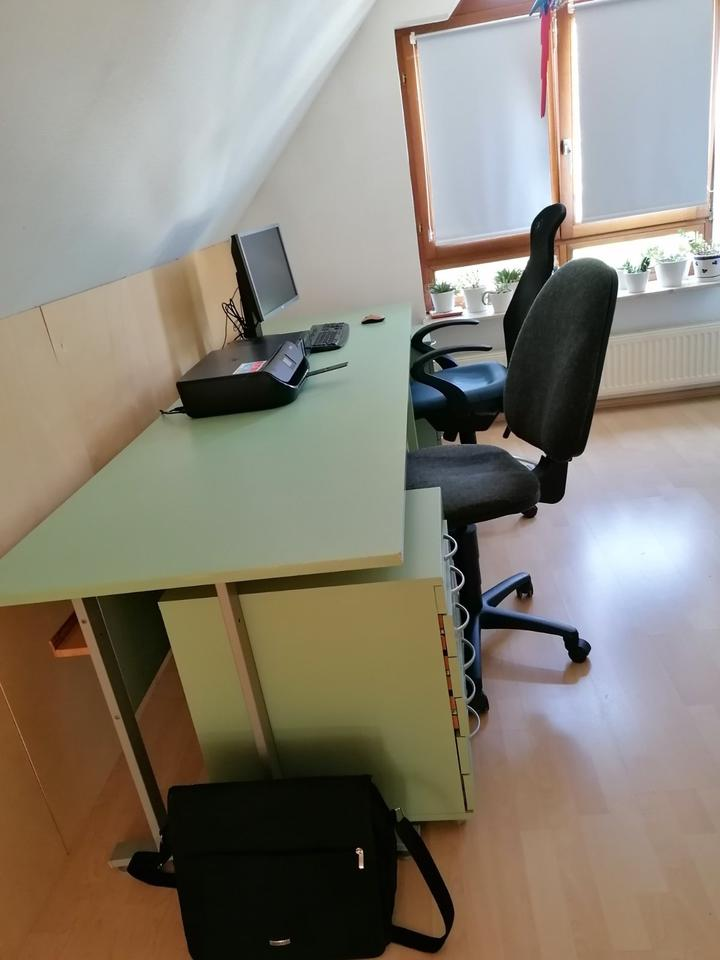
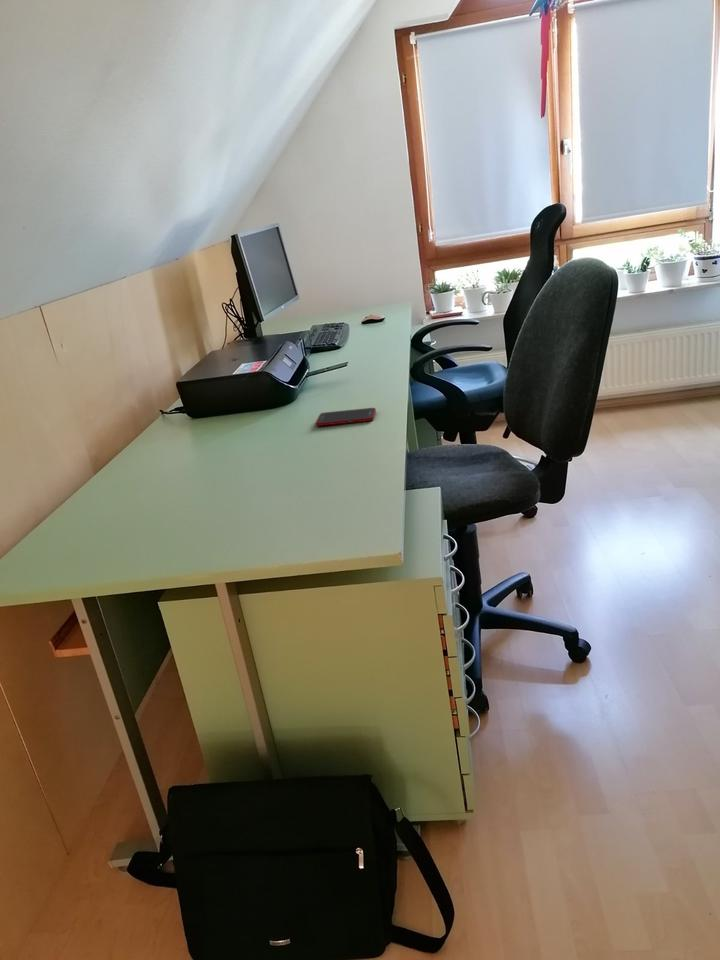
+ cell phone (346, 416)
